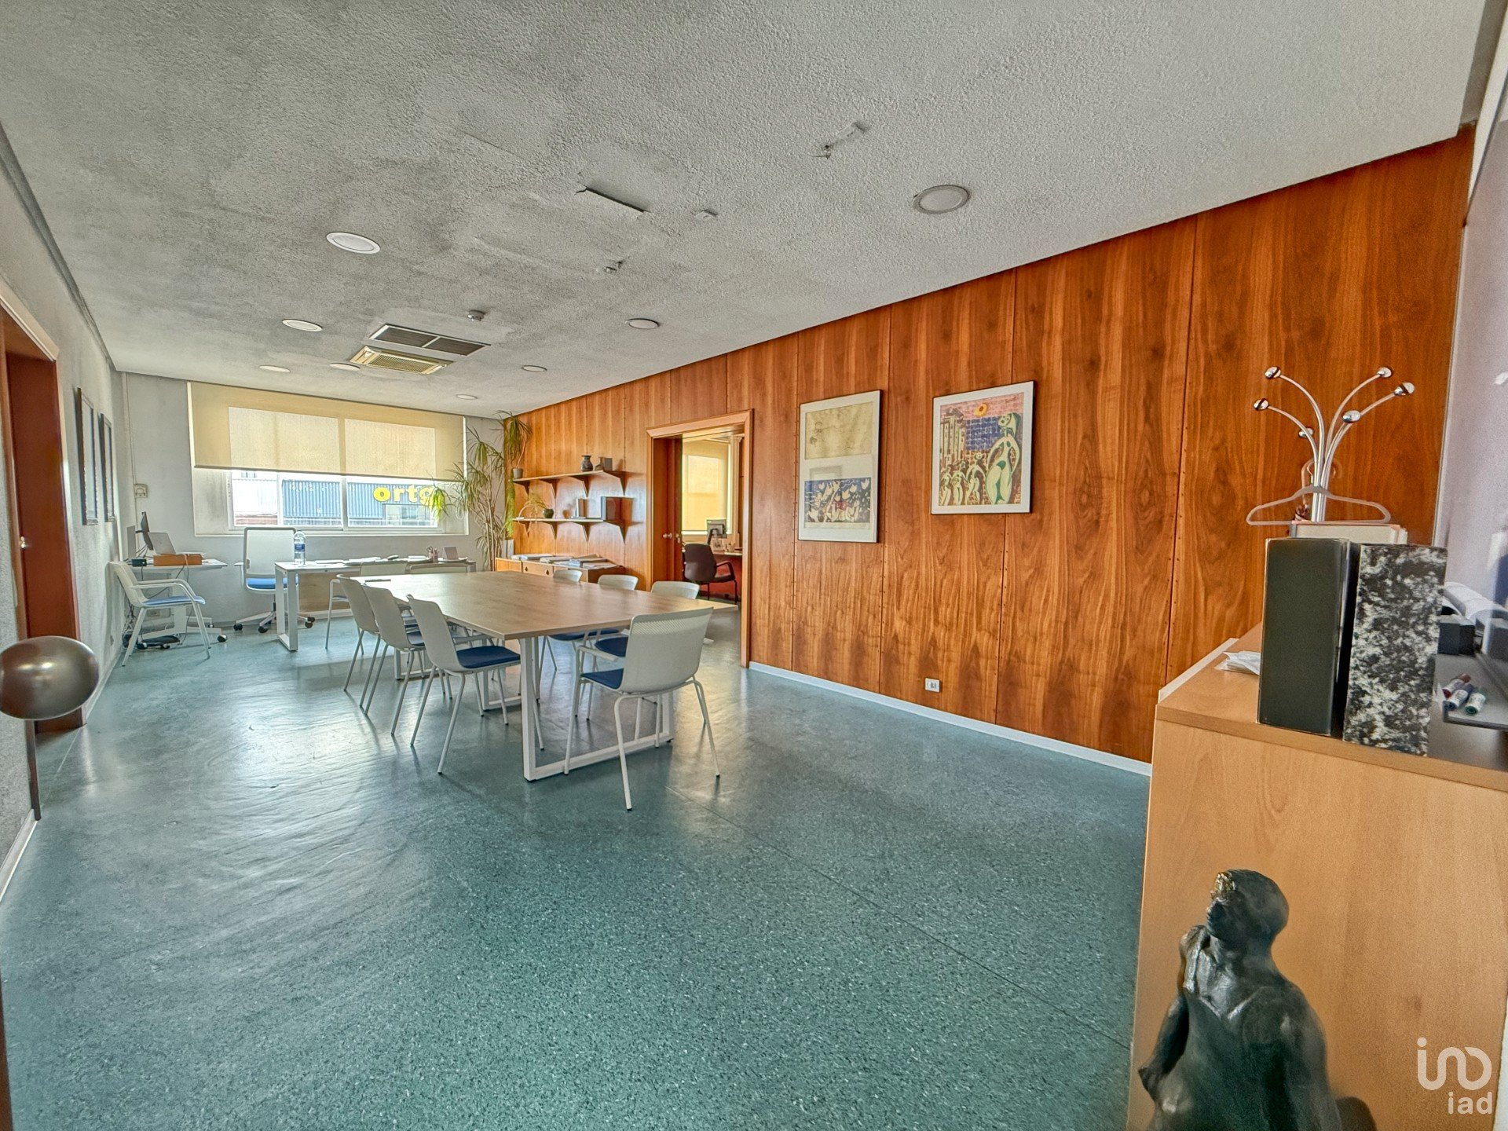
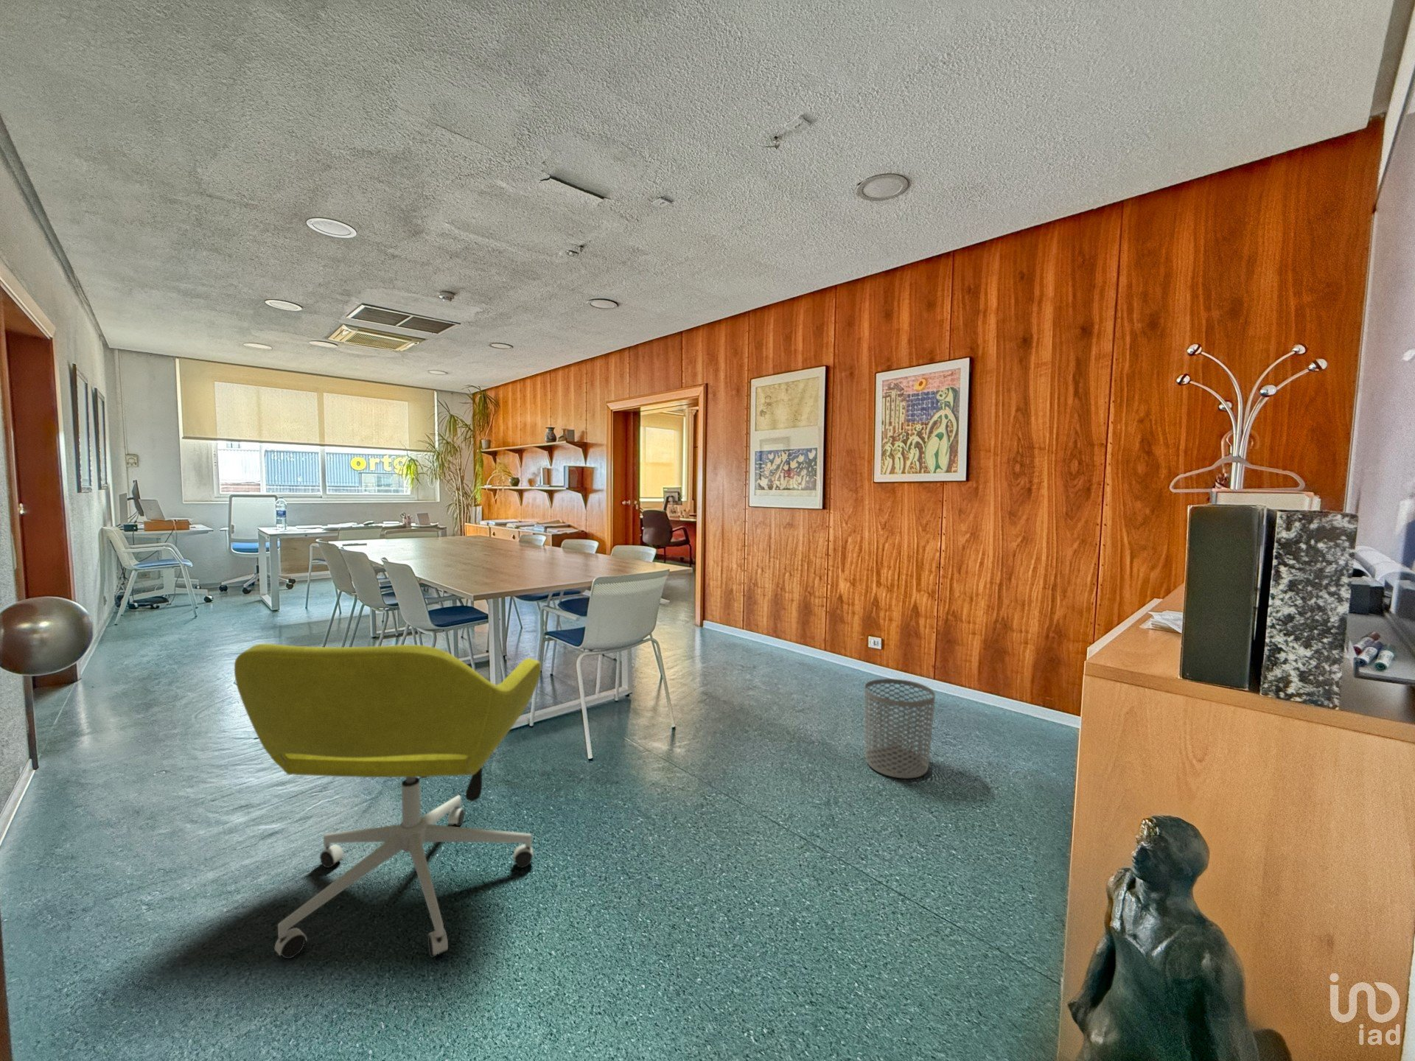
+ waste bin (898, 728)
+ office chair (410, 751)
